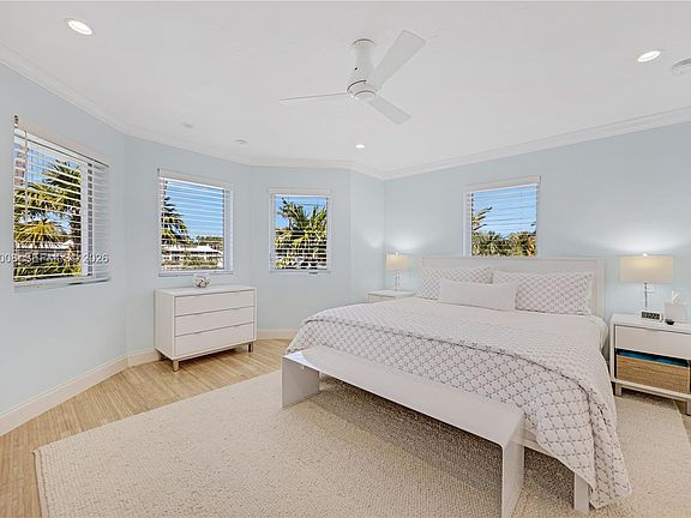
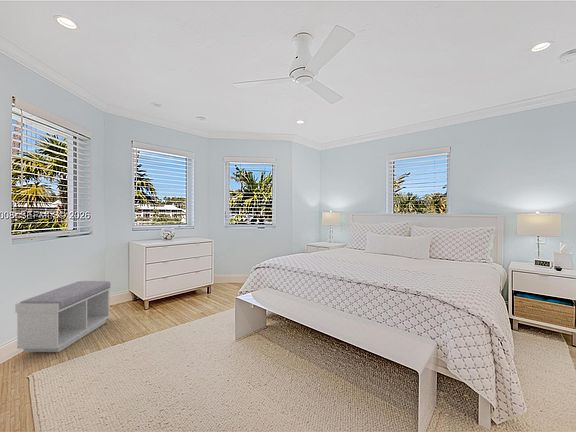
+ bench (70, 312)
